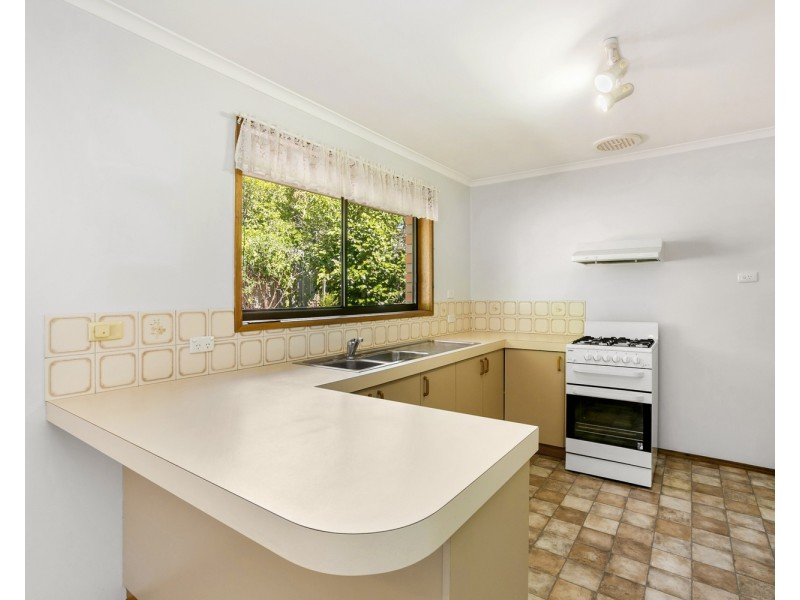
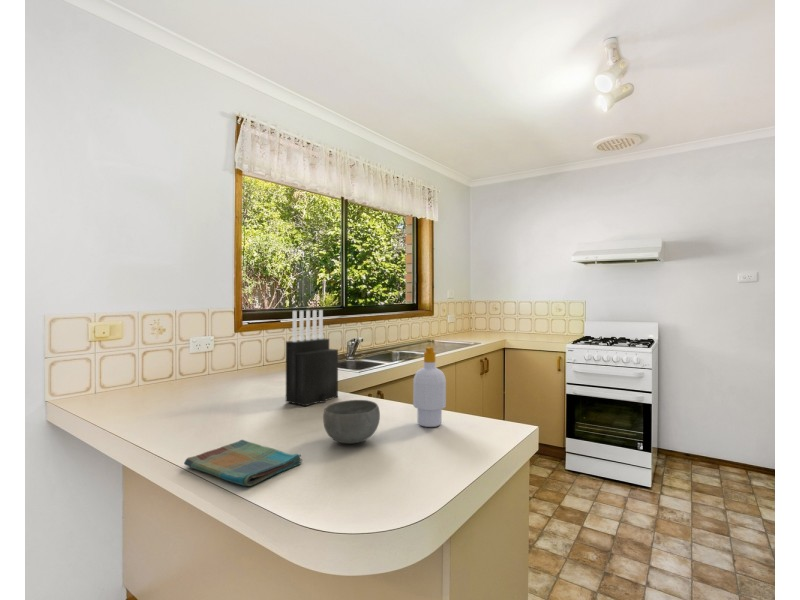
+ dish towel (243, 459)
+ soap bottle (429, 385)
+ knife block (314, 355)
+ bowl (351, 423)
